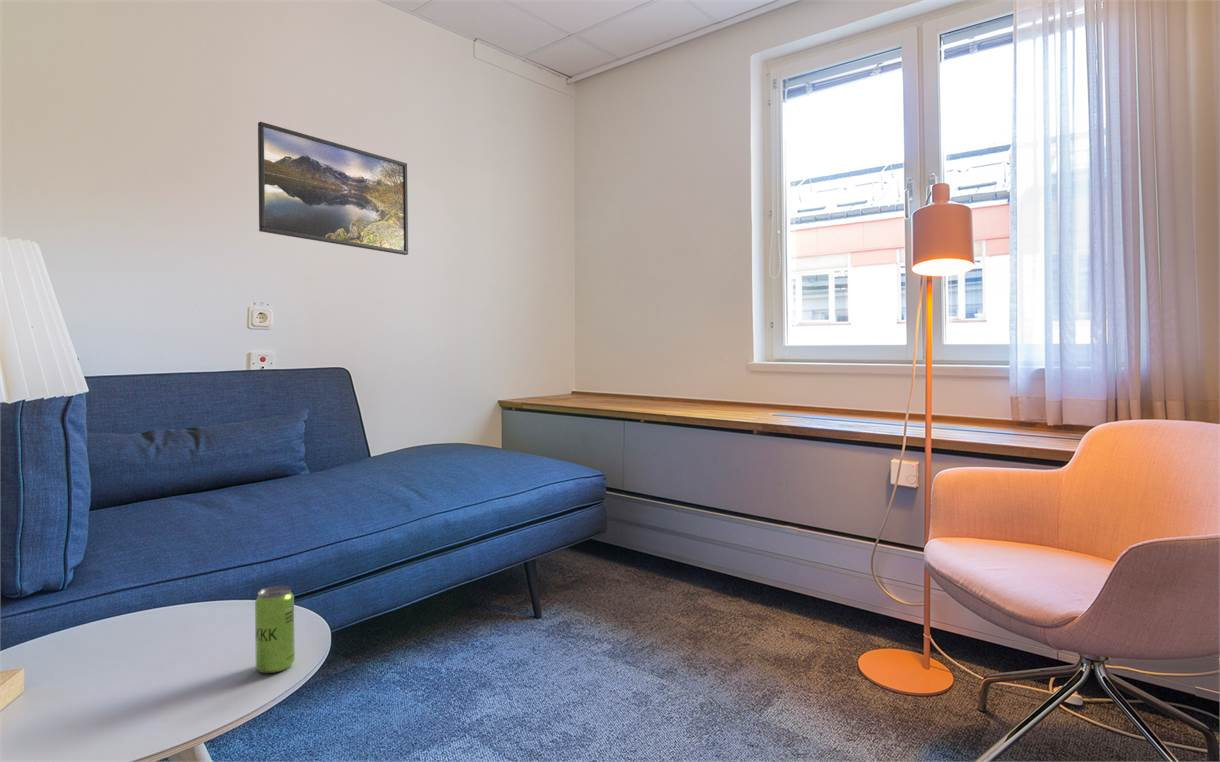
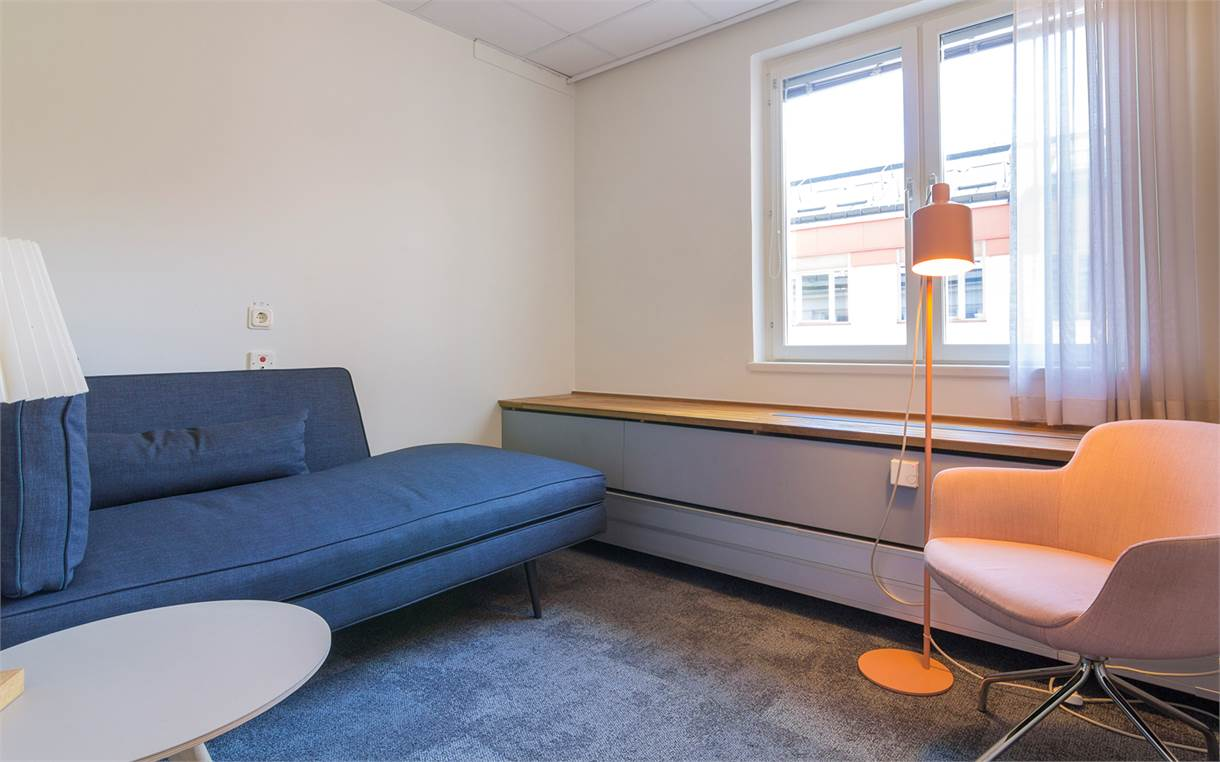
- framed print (339, 194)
- beverage can (275, 628)
